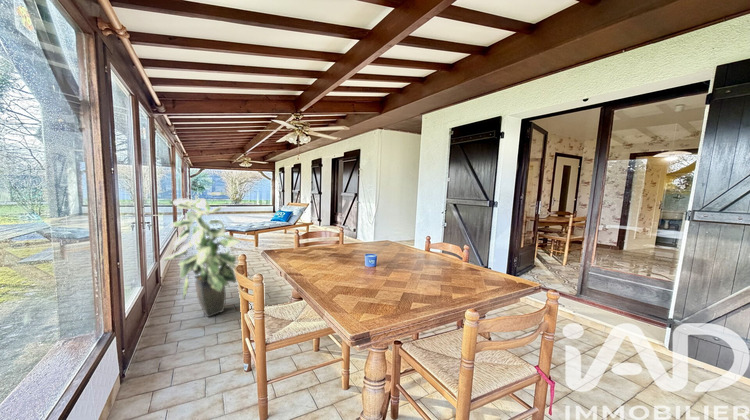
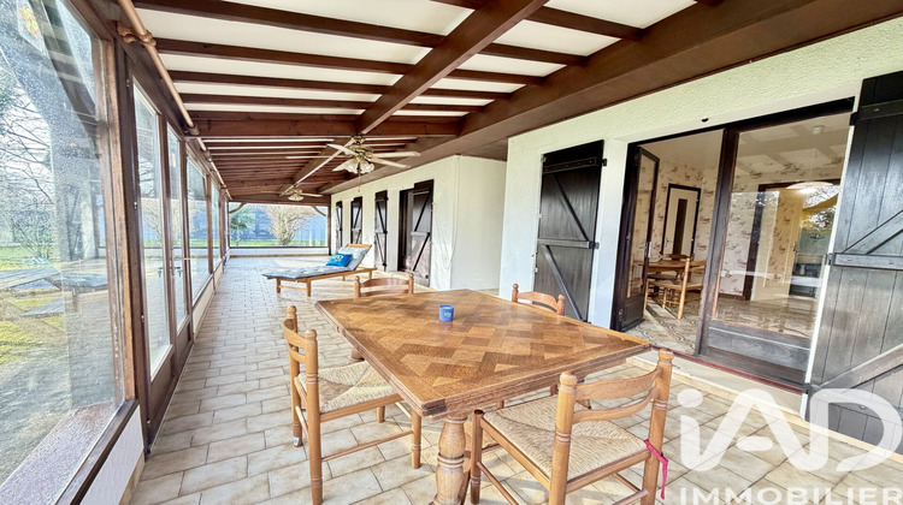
- indoor plant (208, 255)
